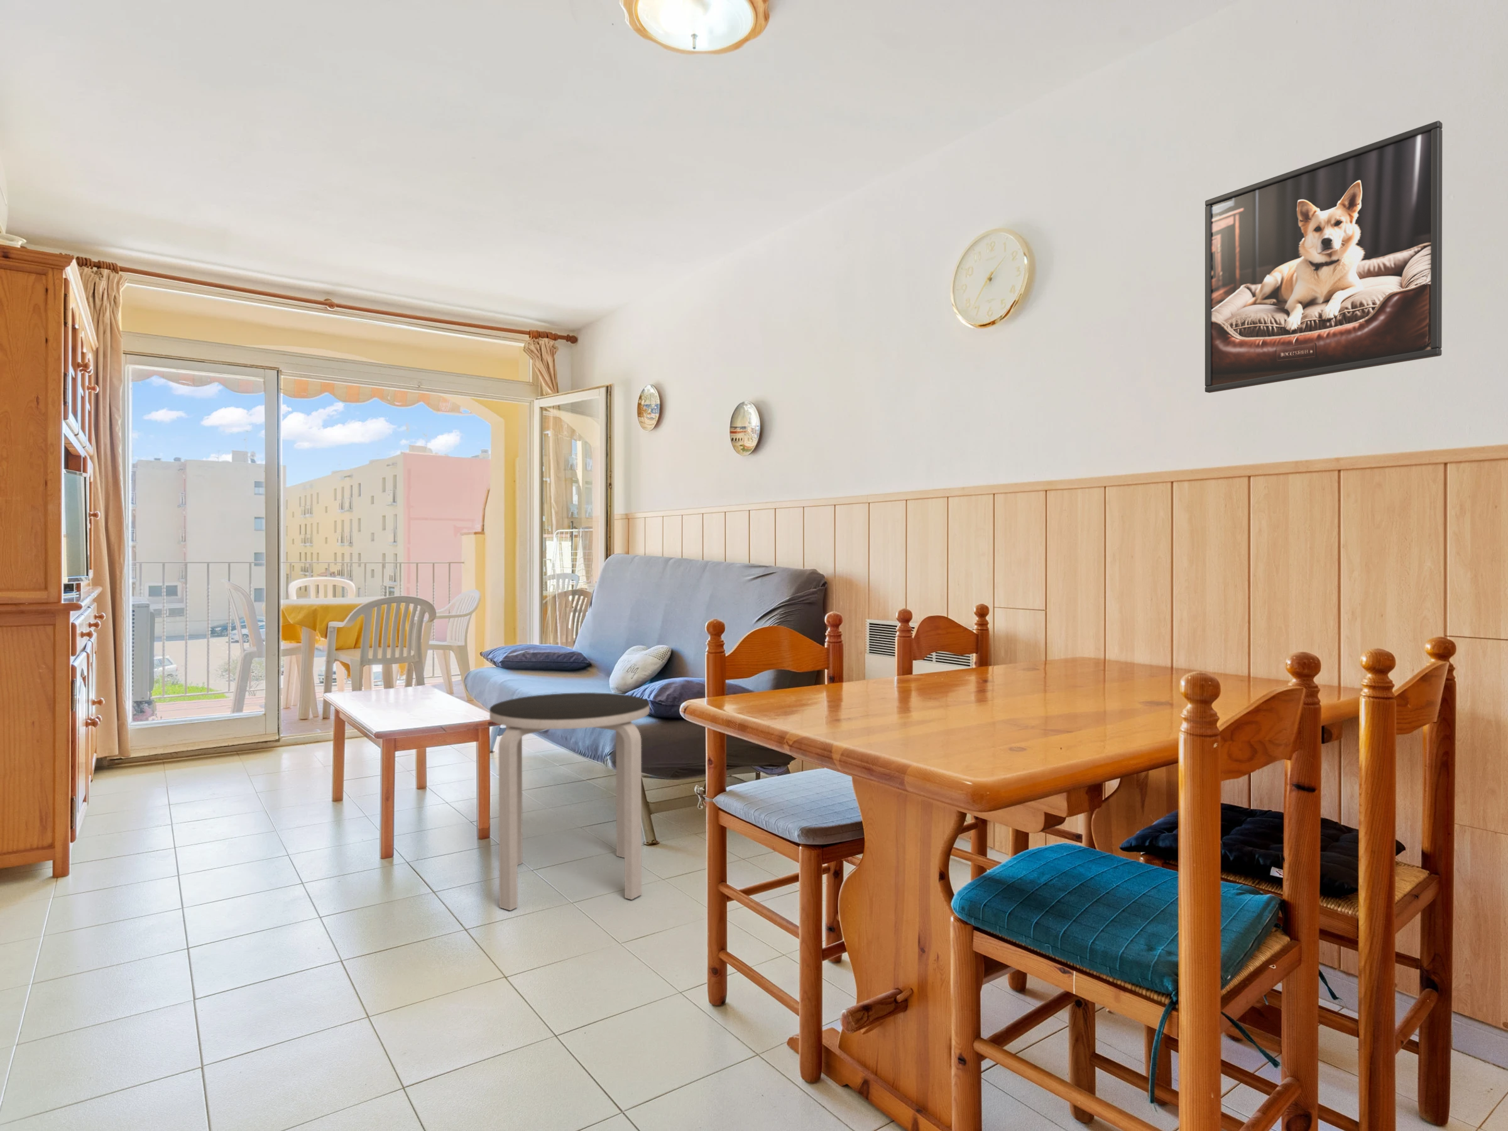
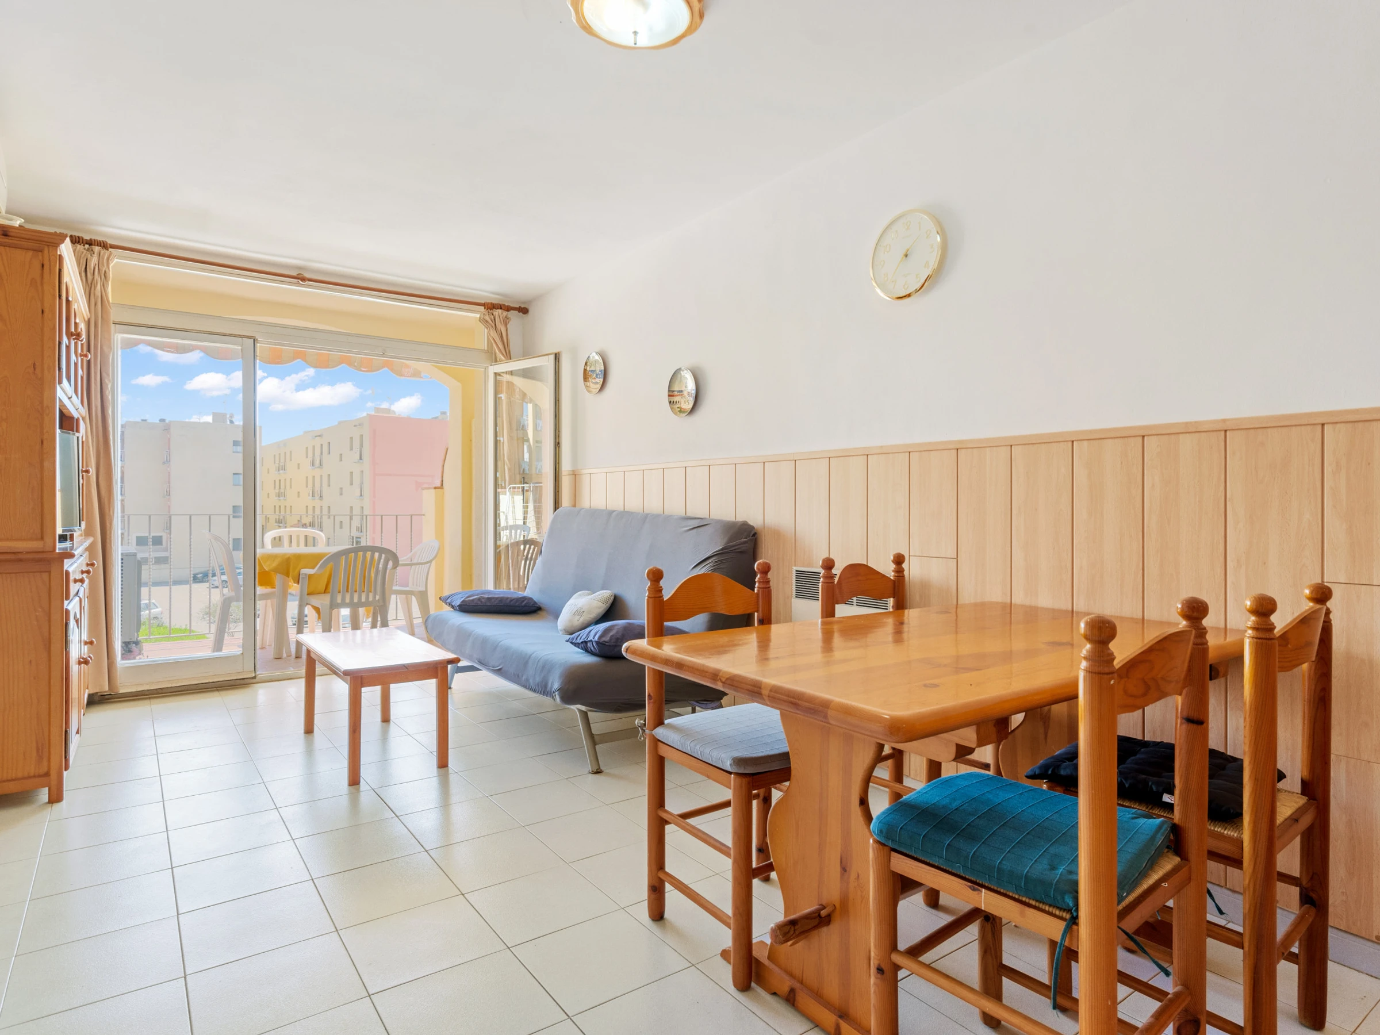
- side table (616, 791)
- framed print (1311, 270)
